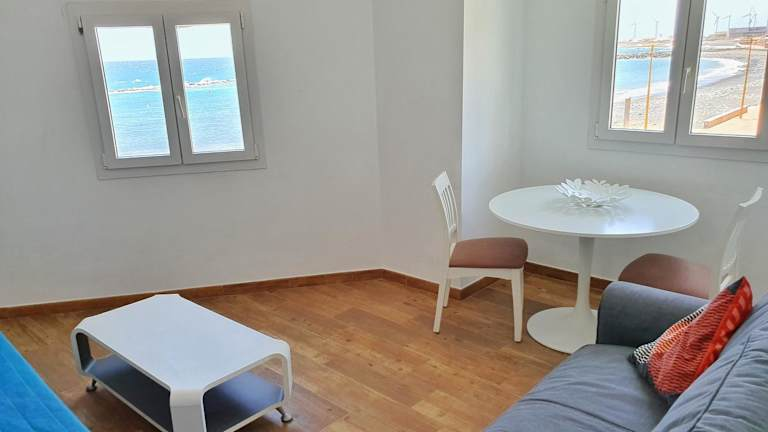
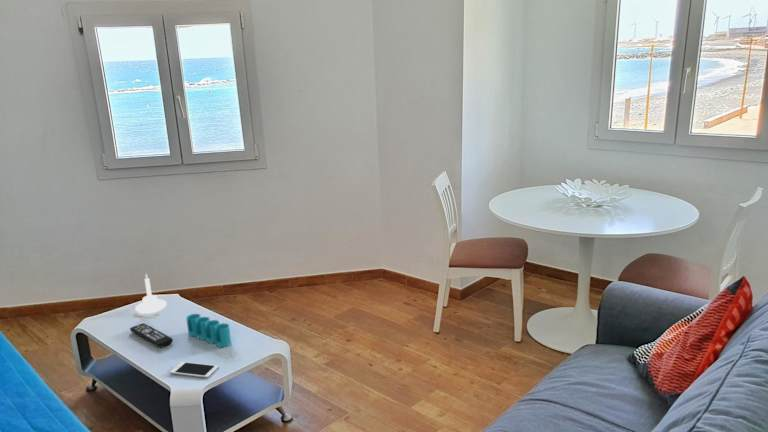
+ cell phone (194, 369)
+ candle holder (148, 291)
+ pen holder (208, 329)
+ remote control (150, 335)
